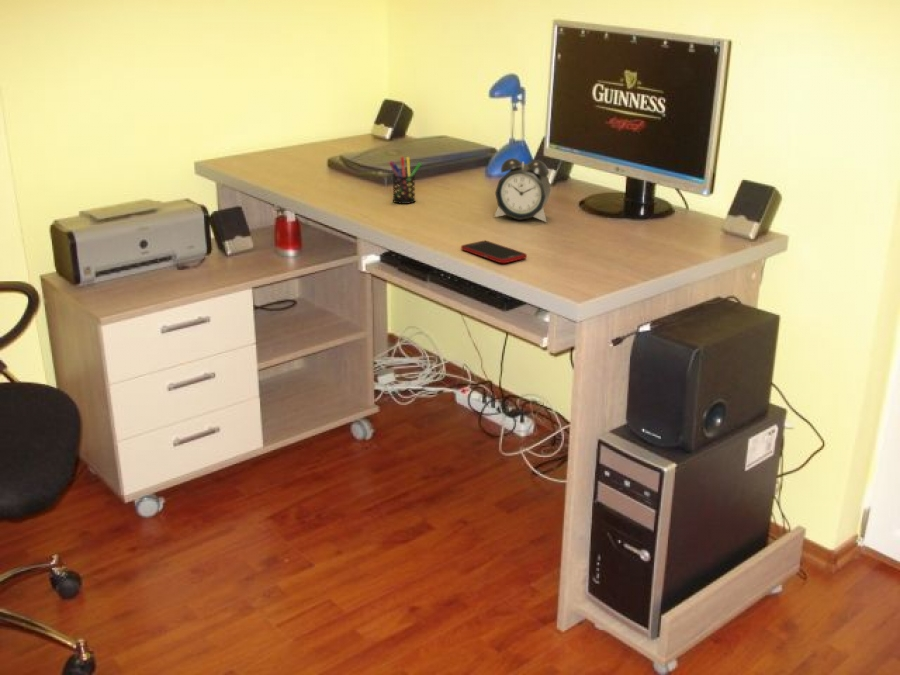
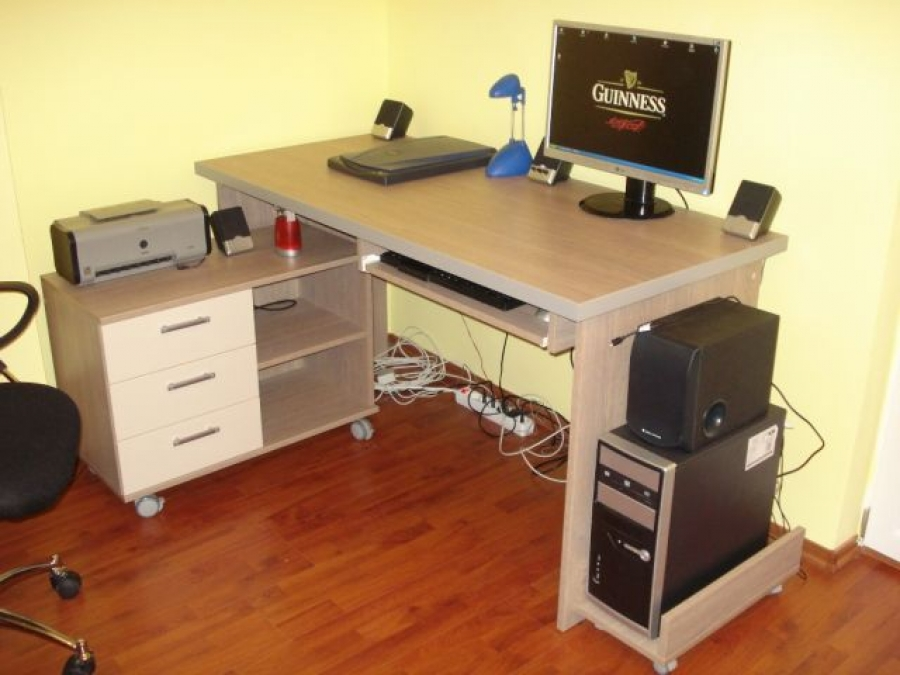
- pen holder (406, 178)
- cell phone (493, 251)
- alarm clock (522, 188)
